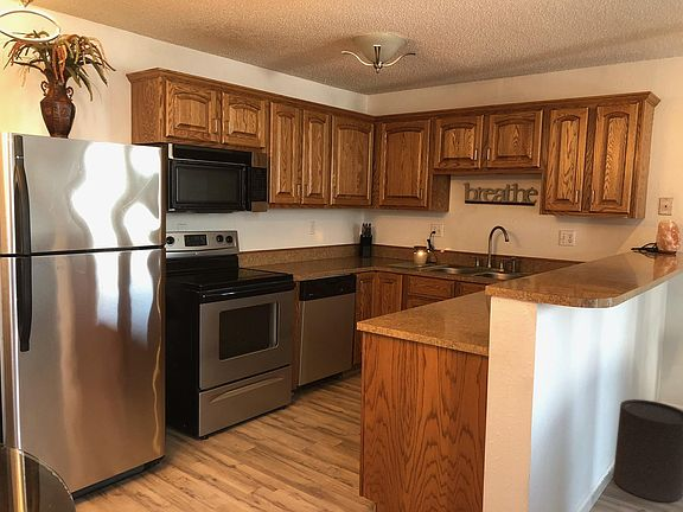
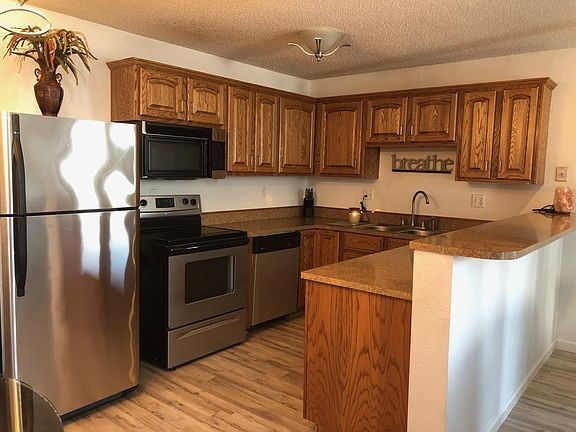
- trash can (651, 448)
